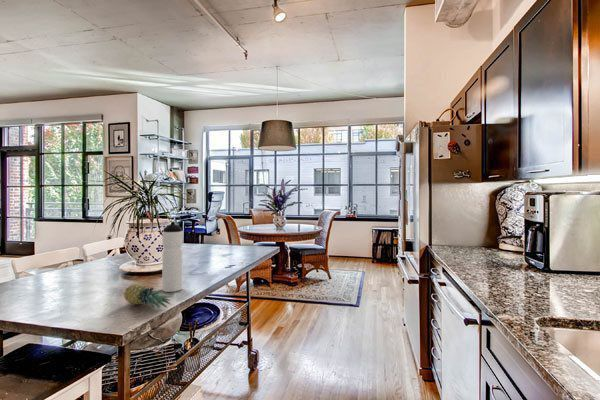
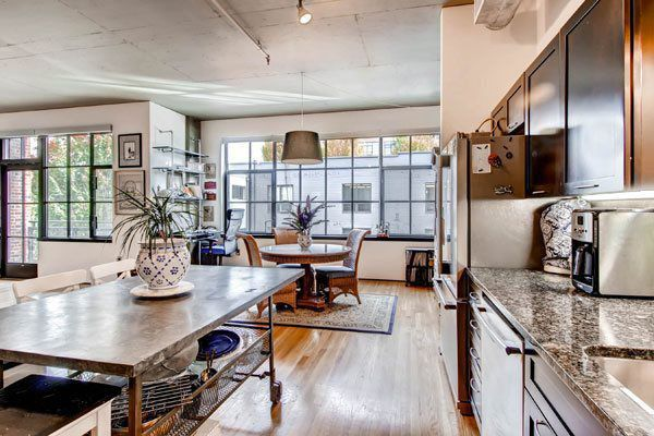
- fruit (148, 295)
- water bottle (172, 255)
